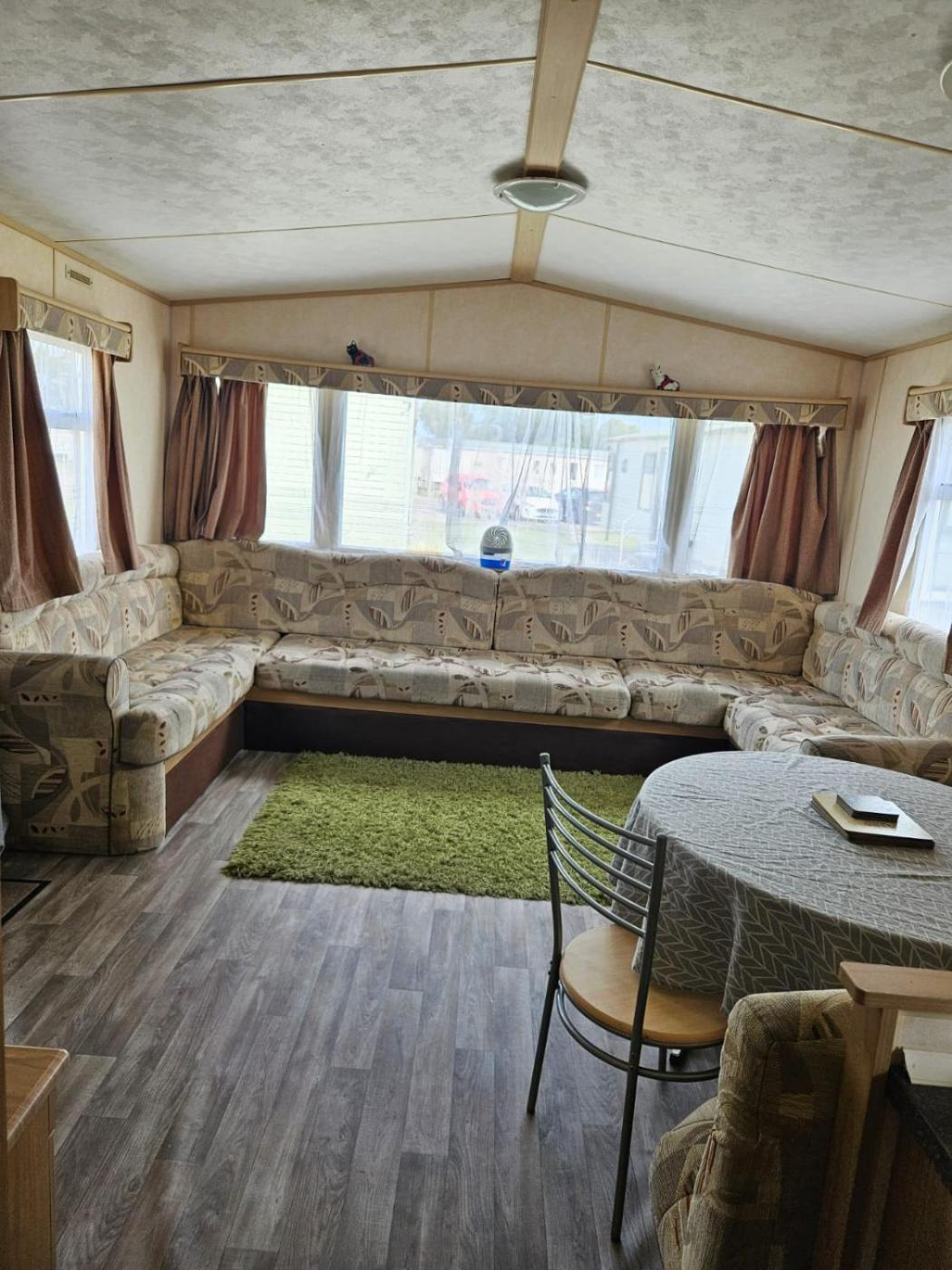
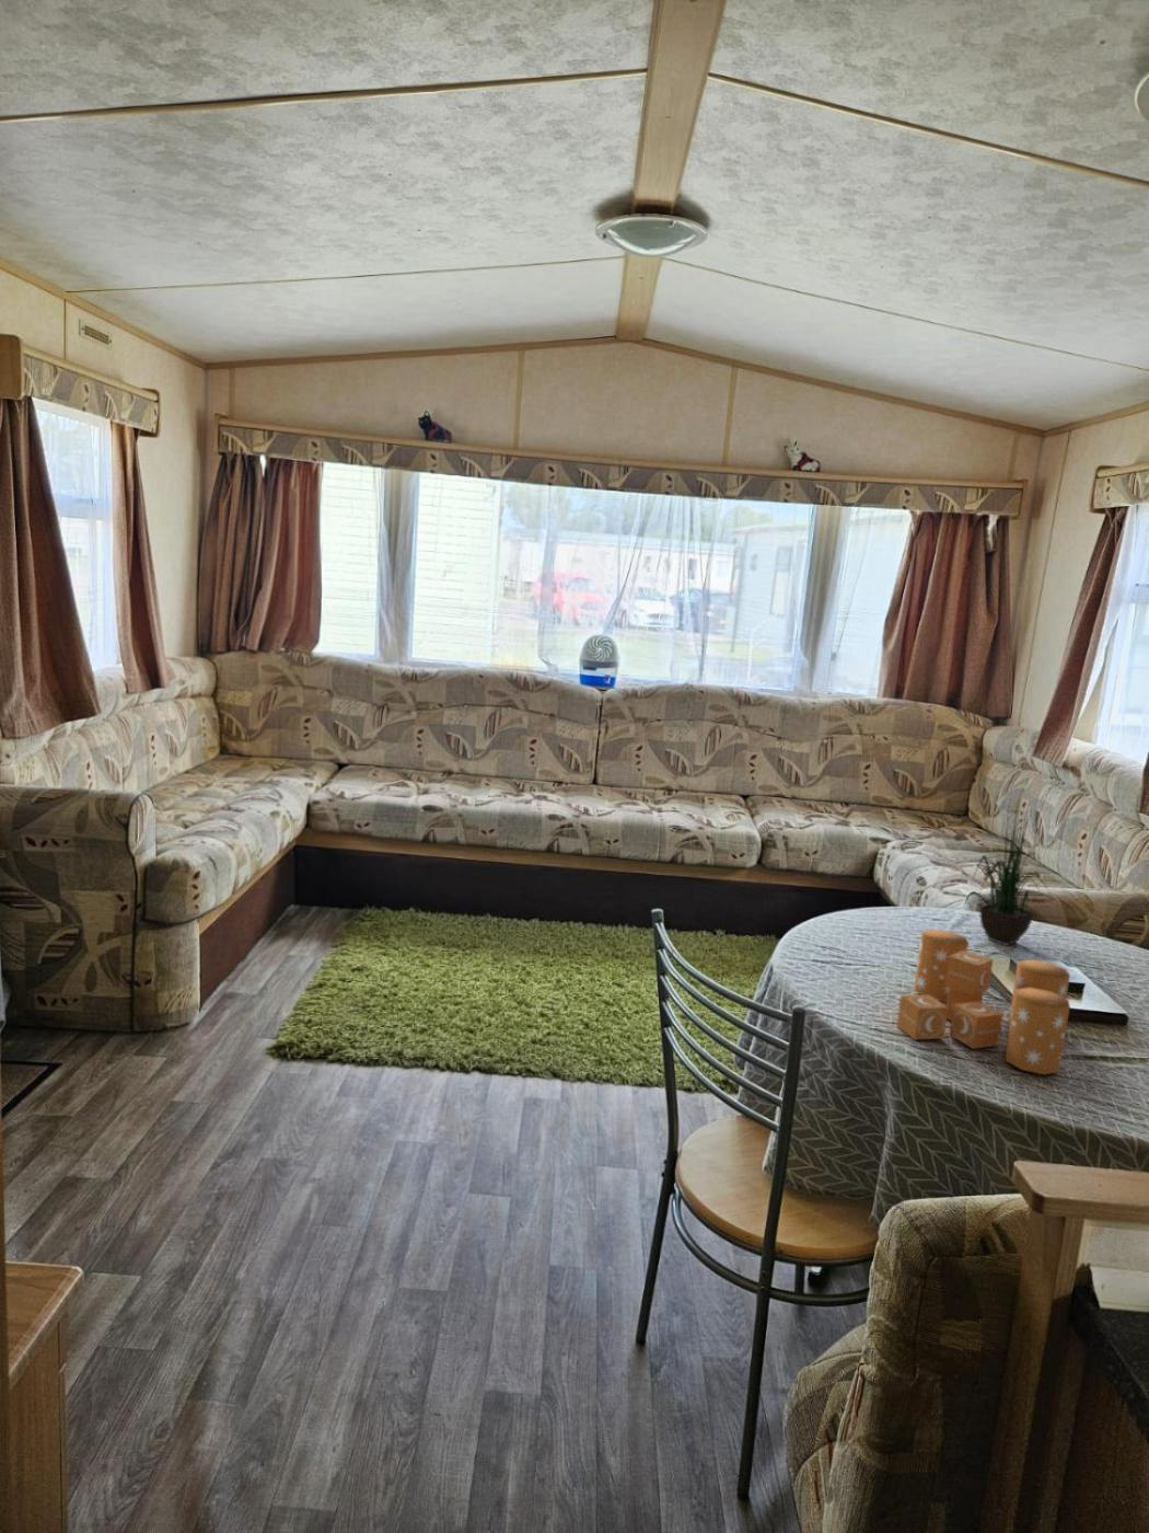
+ candle (981, 996)
+ potted plant (1008, 864)
